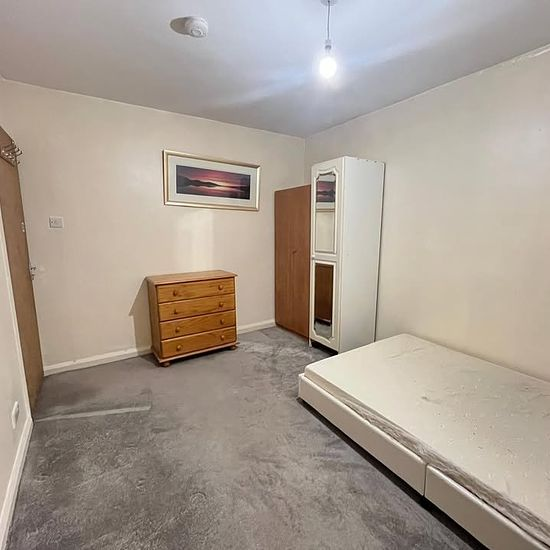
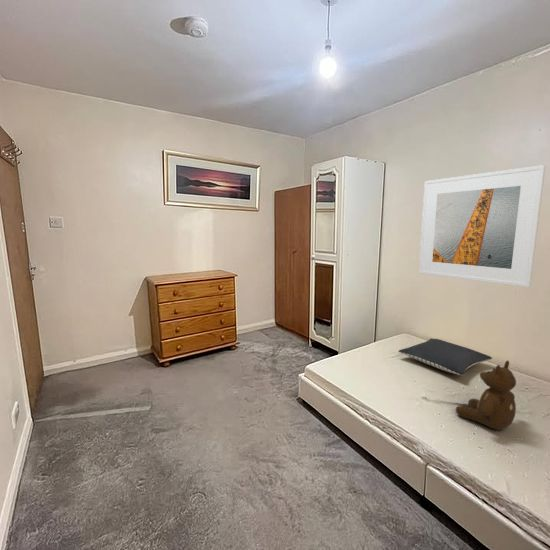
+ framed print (471, 228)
+ pillow (444, 354)
+ teddy bear (487, 390)
